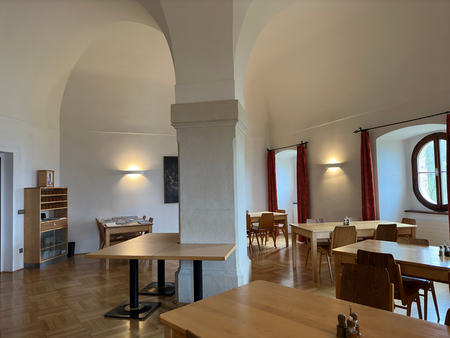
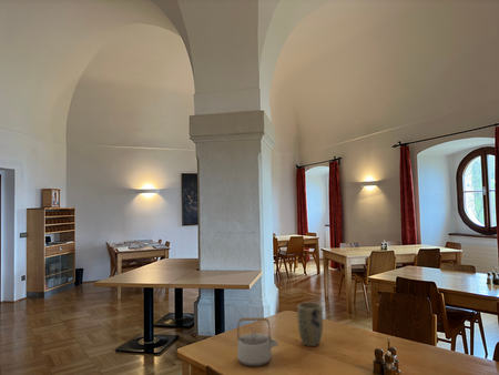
+ teapot (257, 338)
+ plant pot (309, 324)
